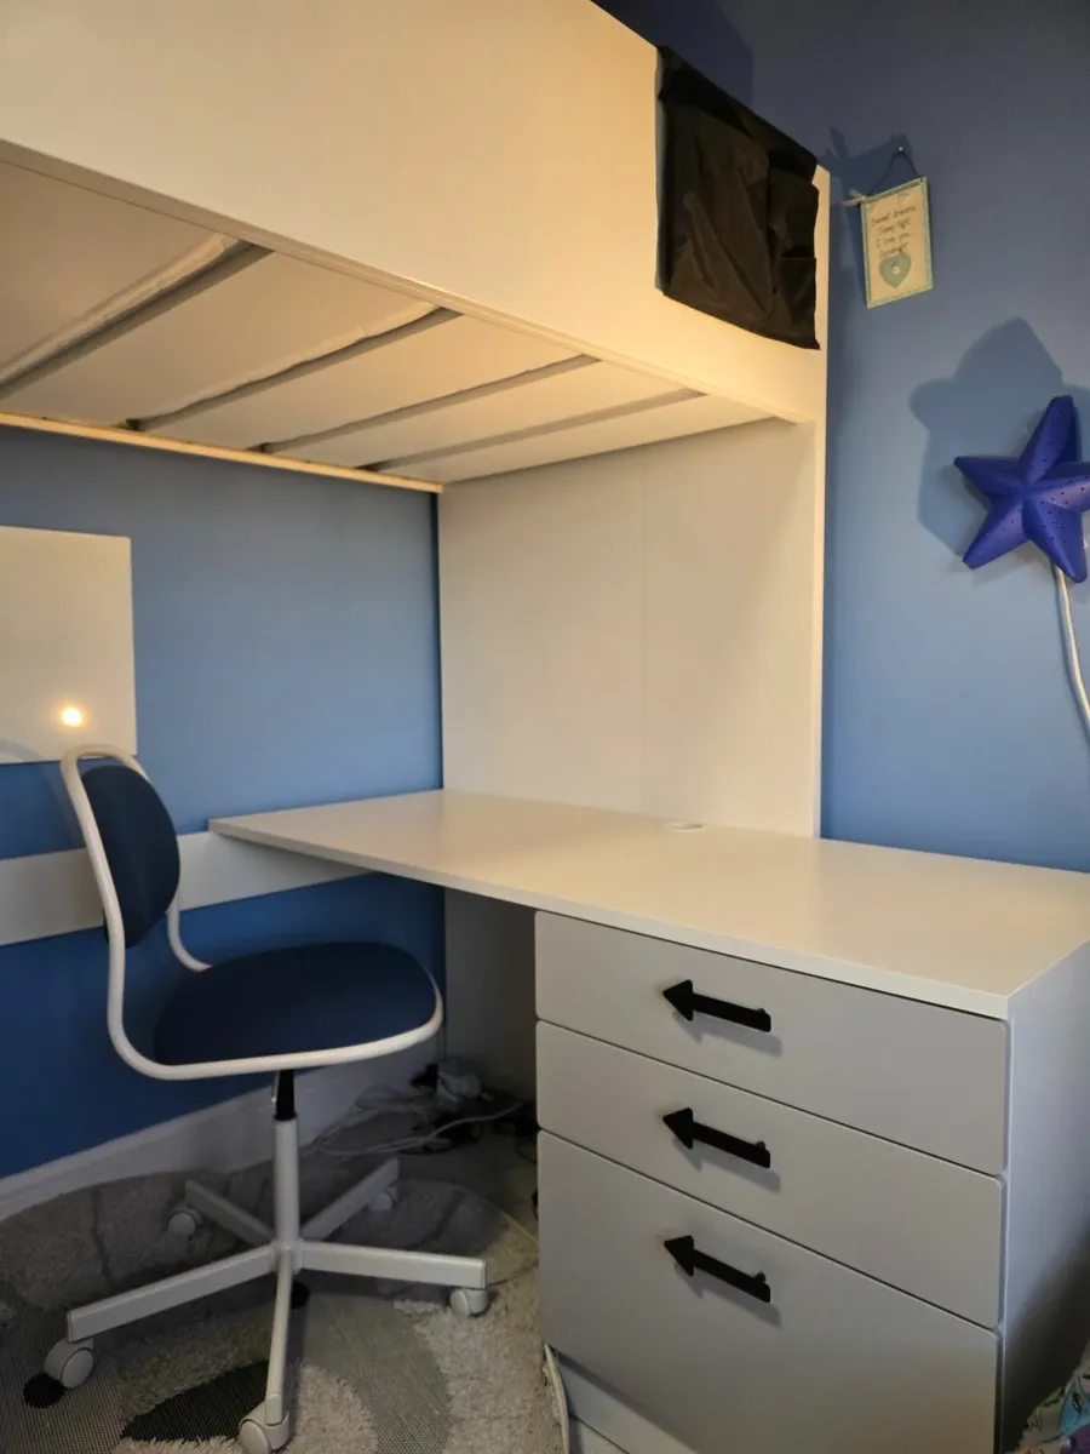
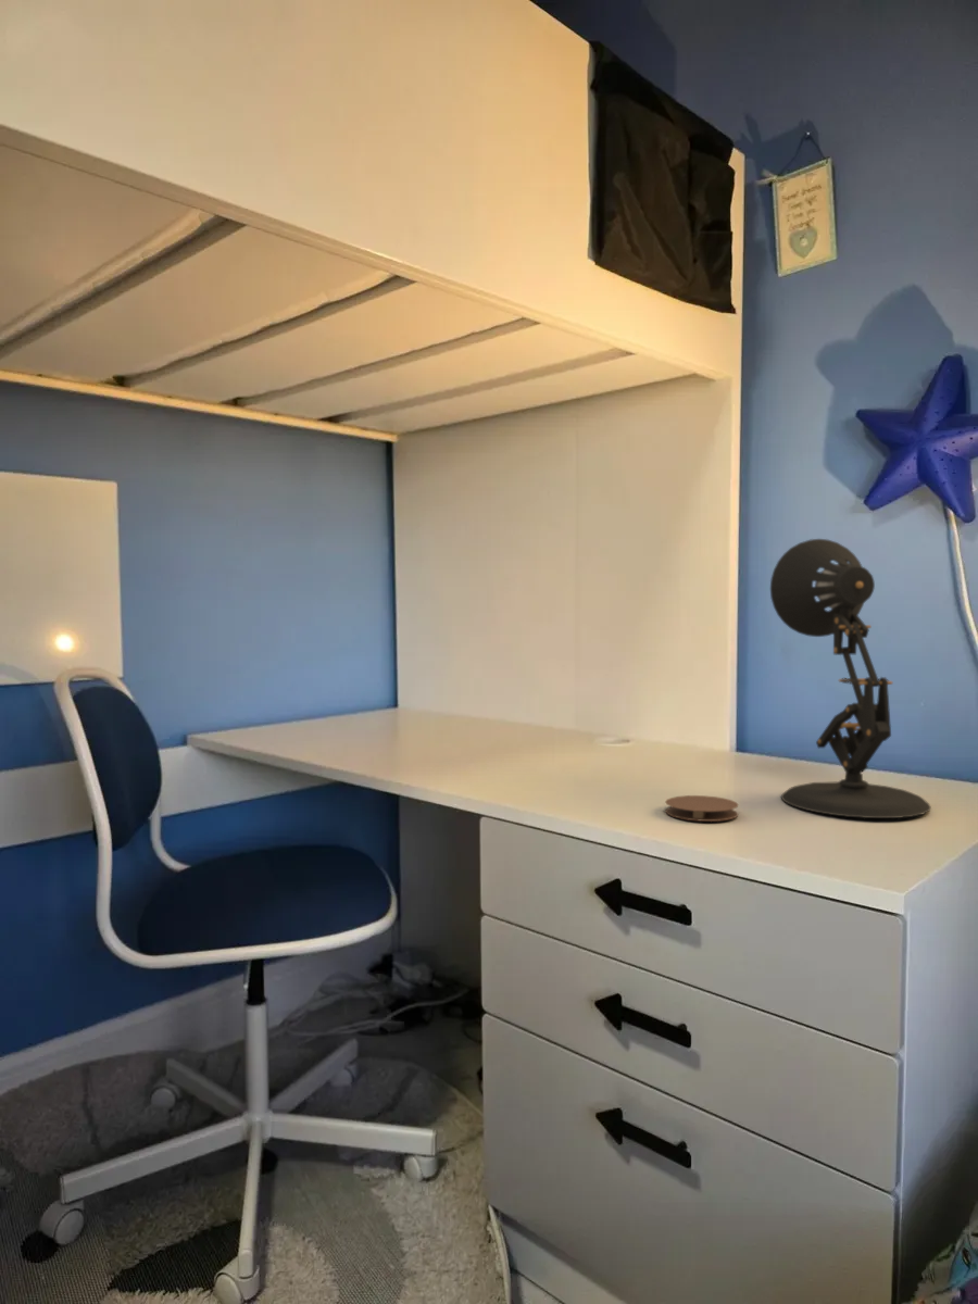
+ desk lamp (851, 667)
+ coaster (701, 807)
